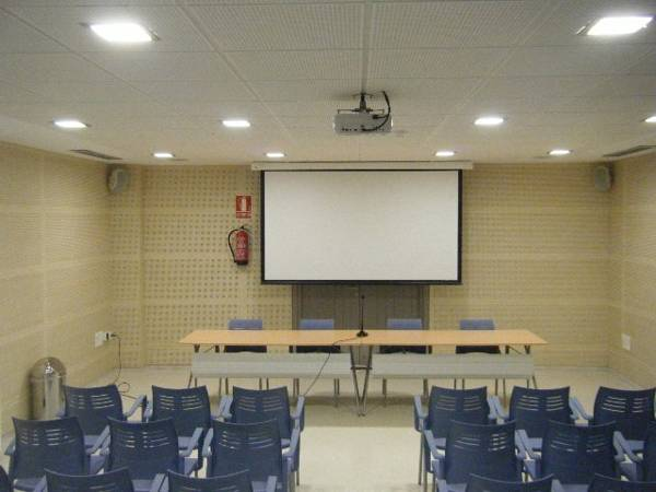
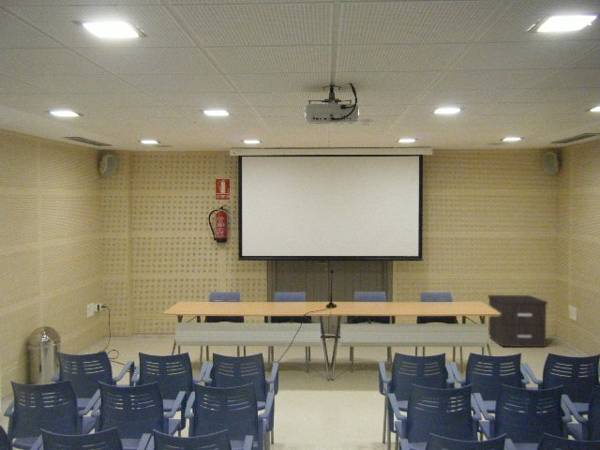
+ nightstand (516, 320)
